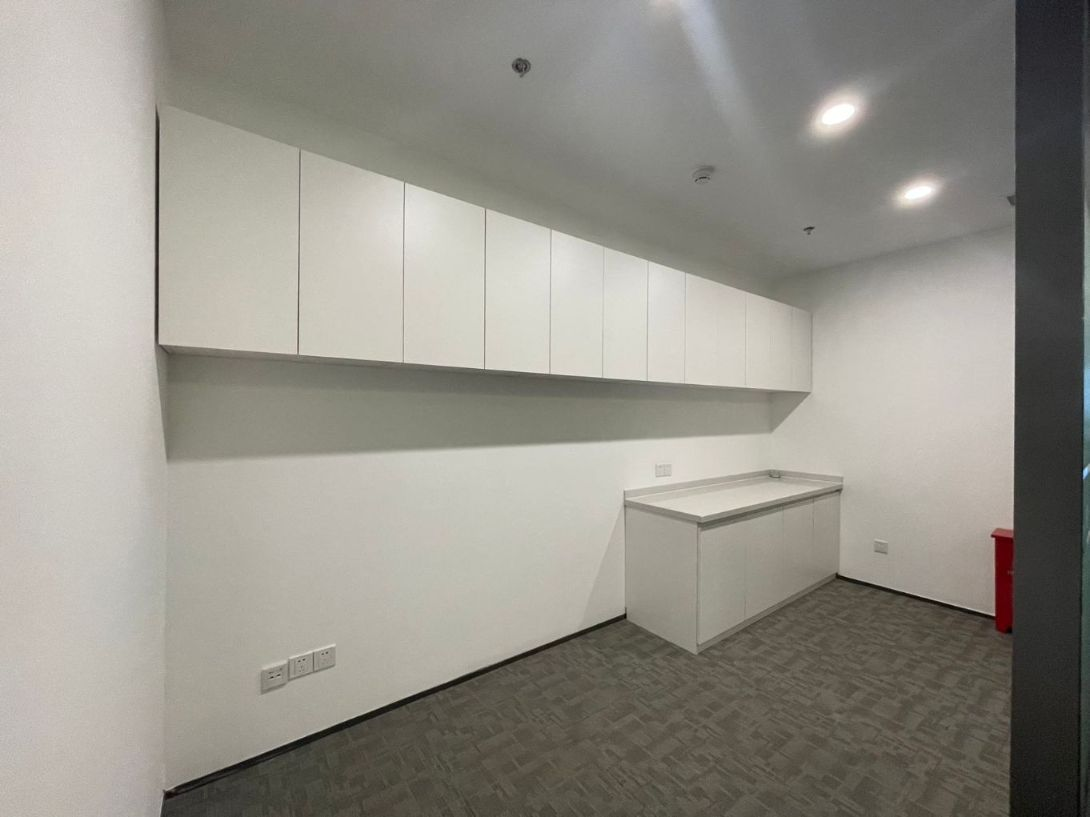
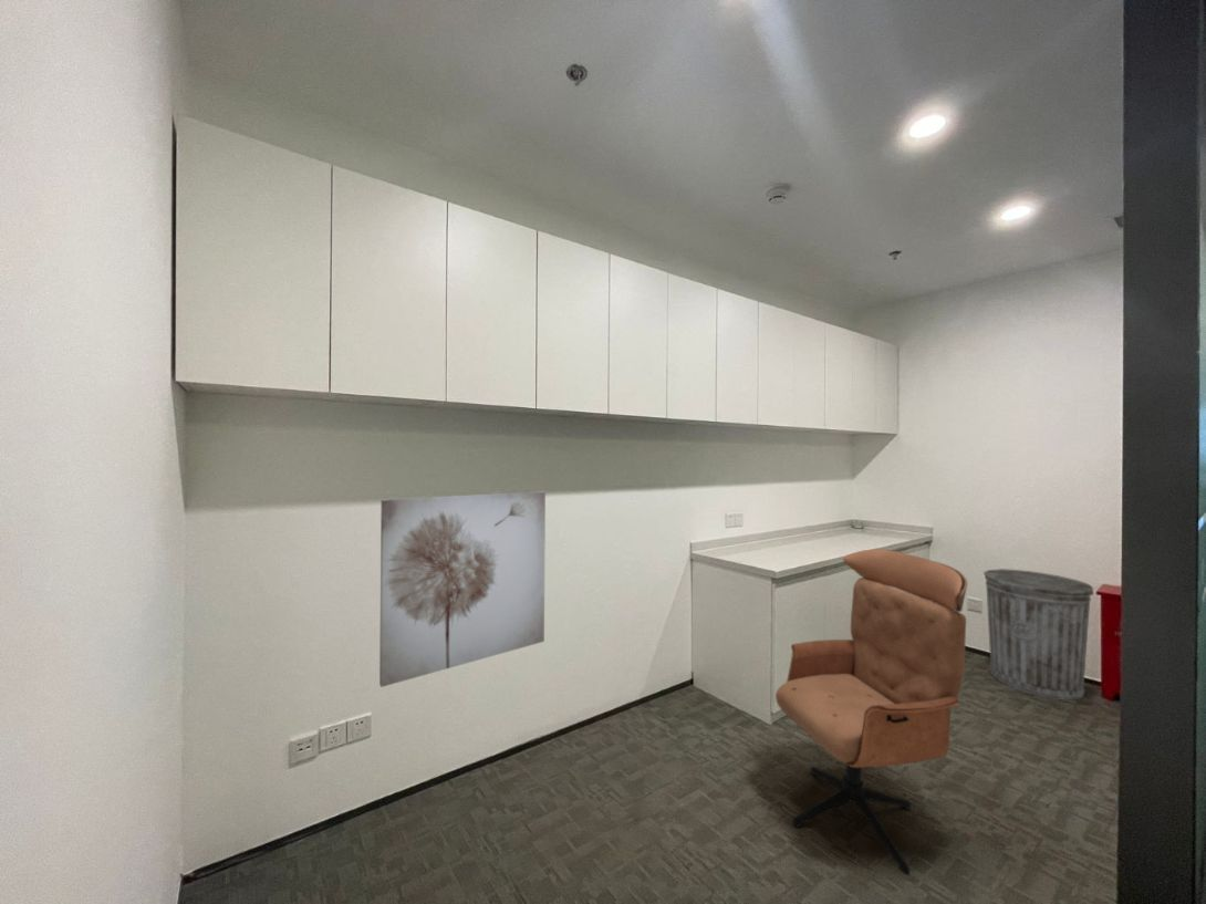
+ office chair (856, 686)
+ trash can (1035, 630)
+ wall art (470, 578)
